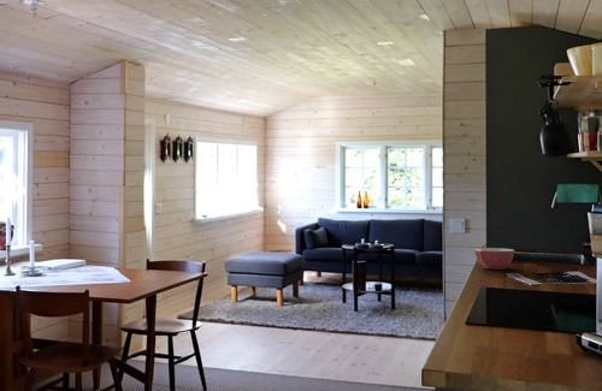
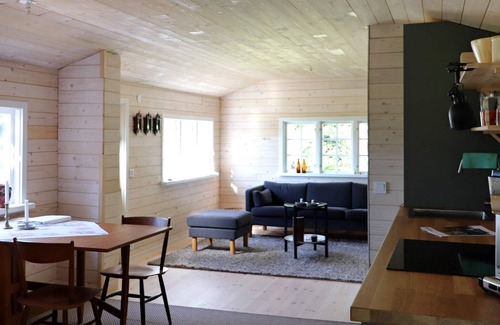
- bowl (494, 259)
